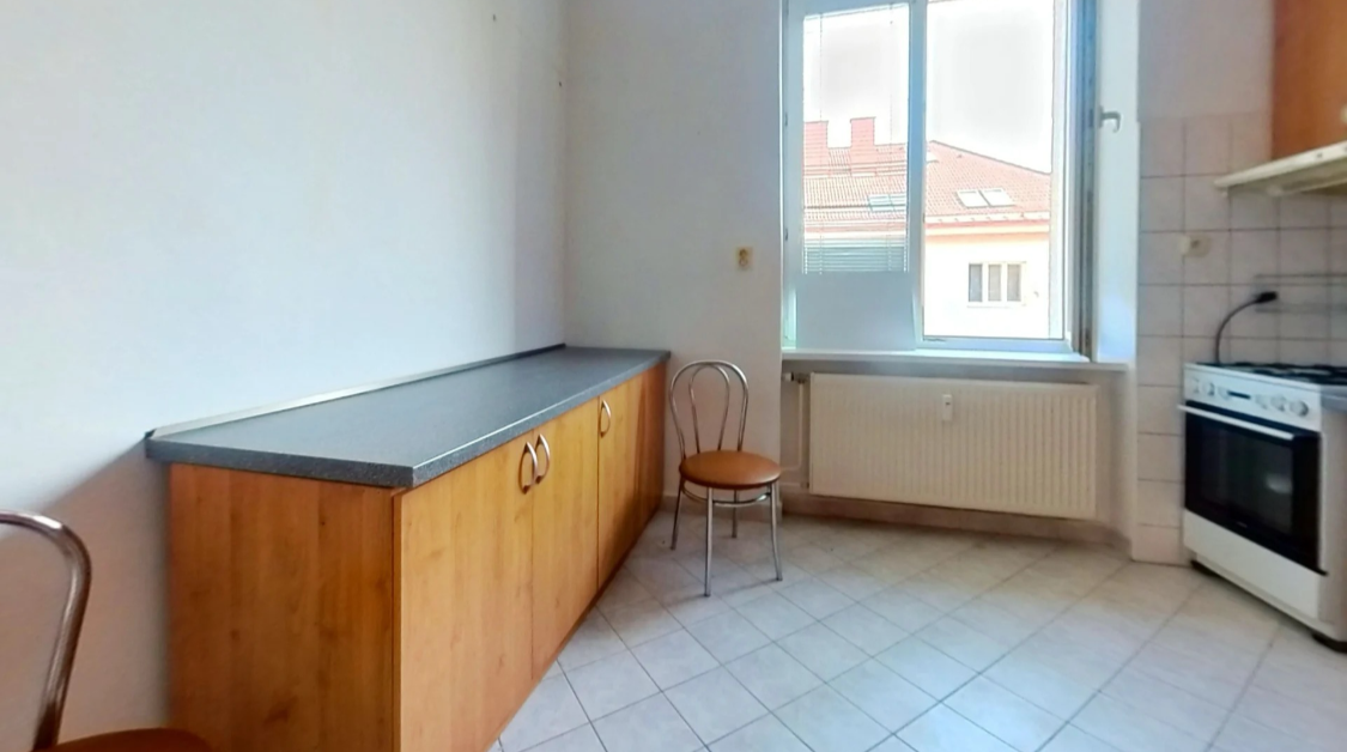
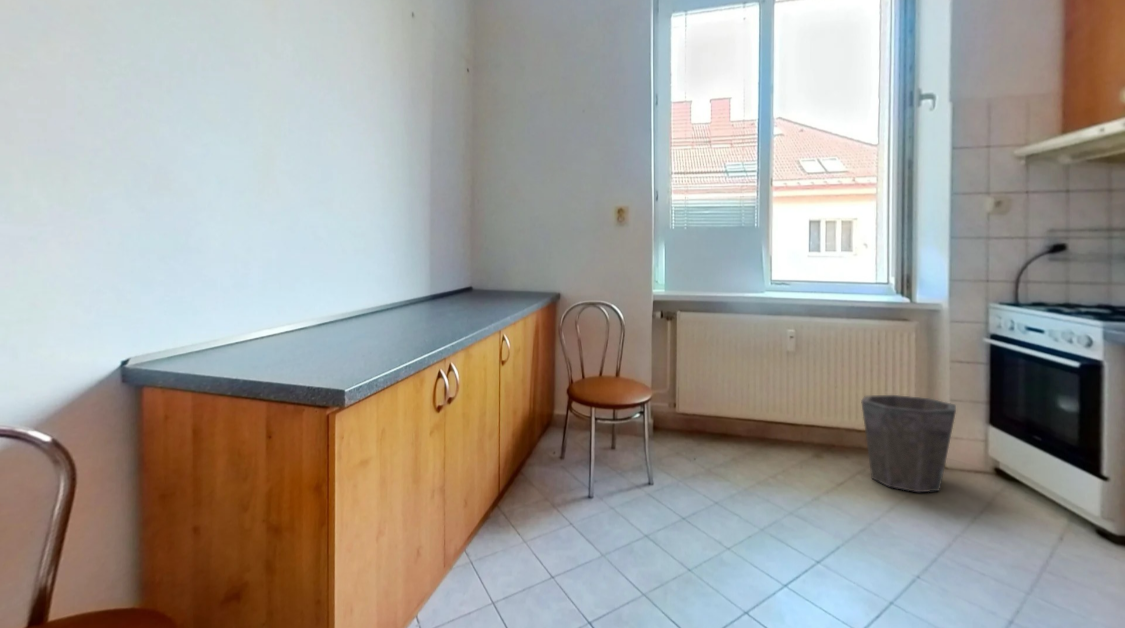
+ waste bin (906, 441)
